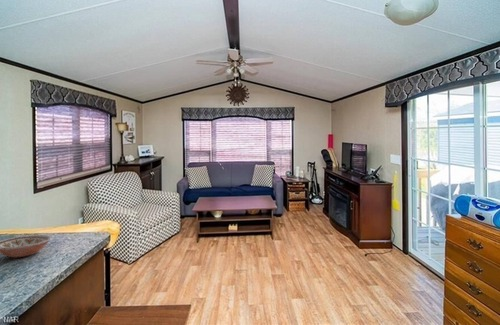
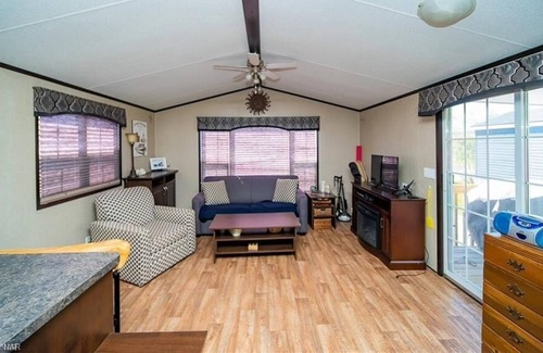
- bowl (23, 247)
